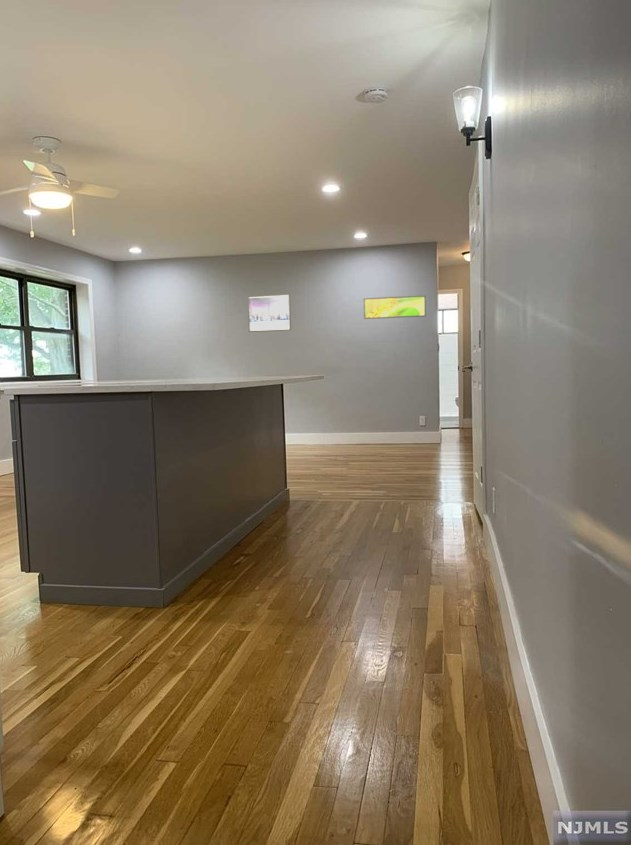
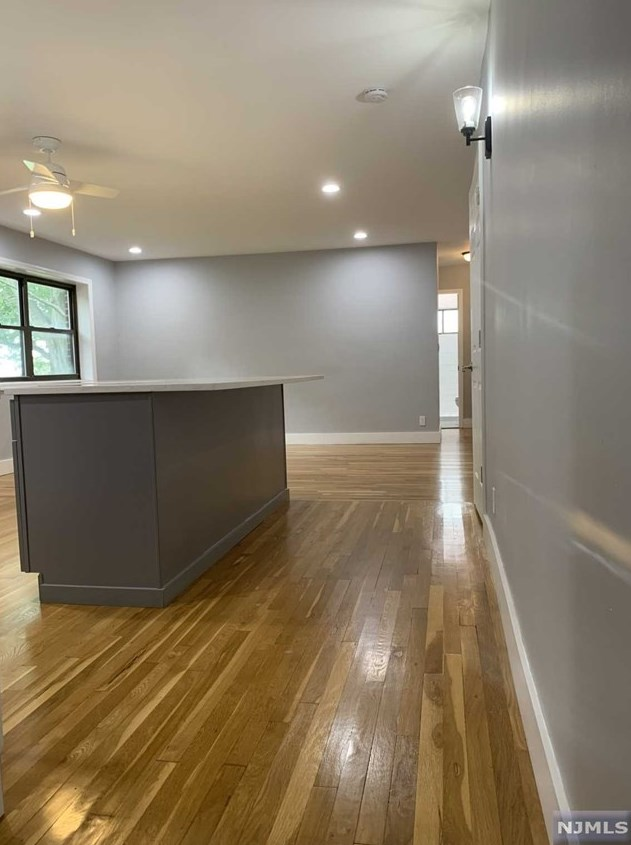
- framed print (394, 307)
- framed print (269, 313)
